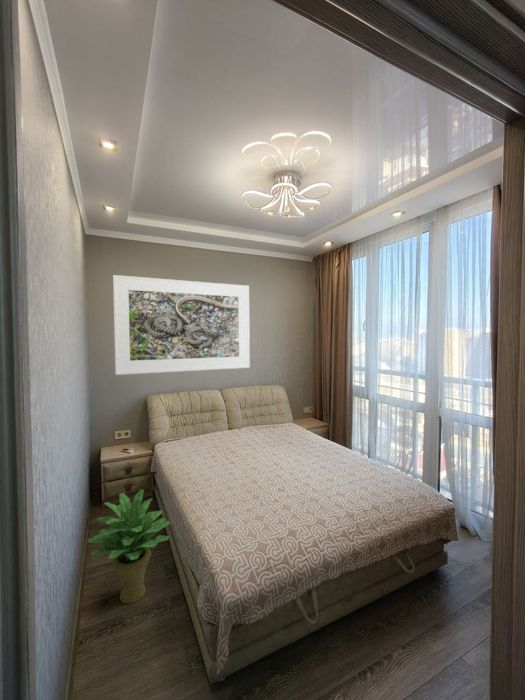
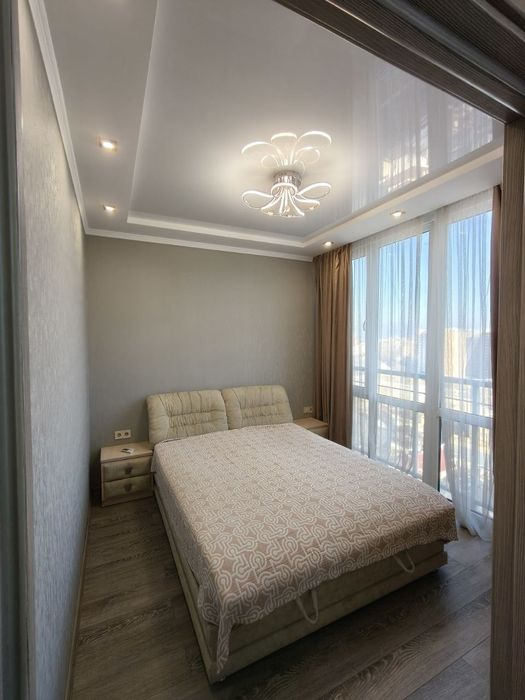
- potted plant (130, 545)
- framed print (188, 326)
